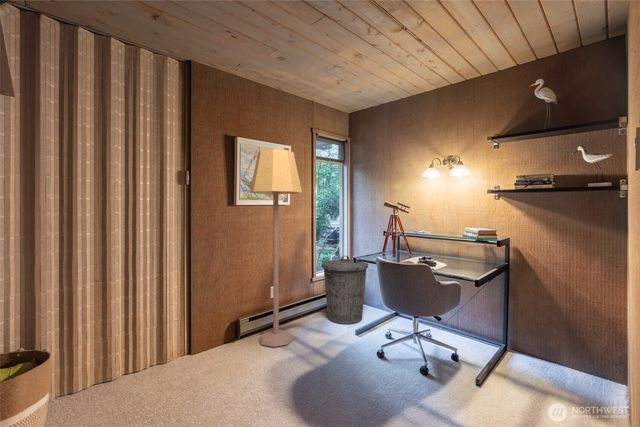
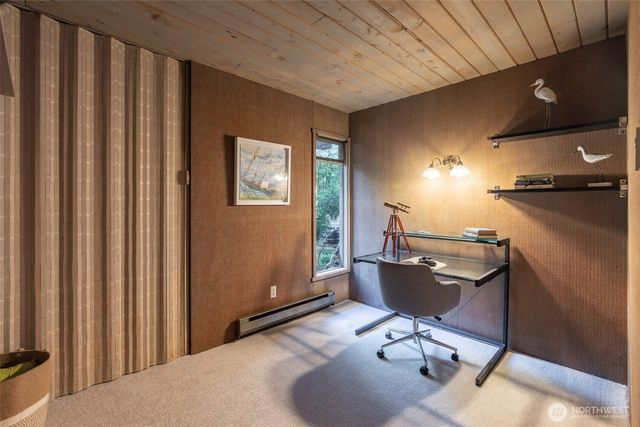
- trash can (344, 286)
- lamp (275, 246)
